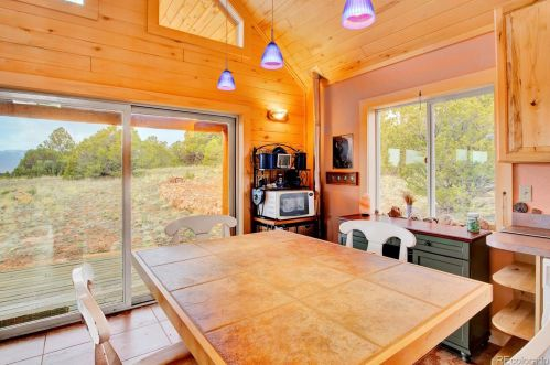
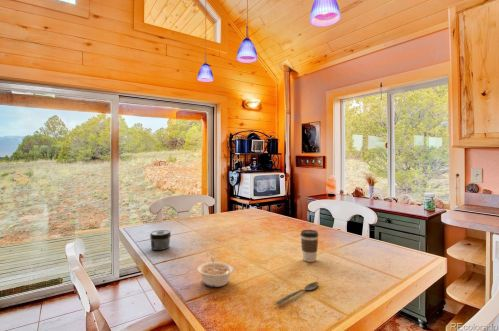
+ coffee cup (309, 245)
+ legume (214, 273)
+ jar (160, 240)
+ spoon (298, 292)
